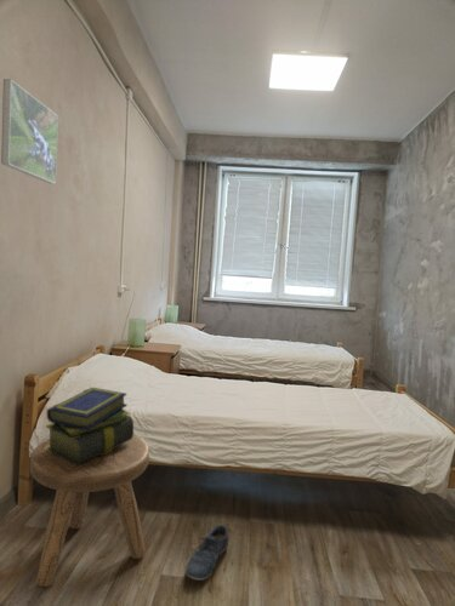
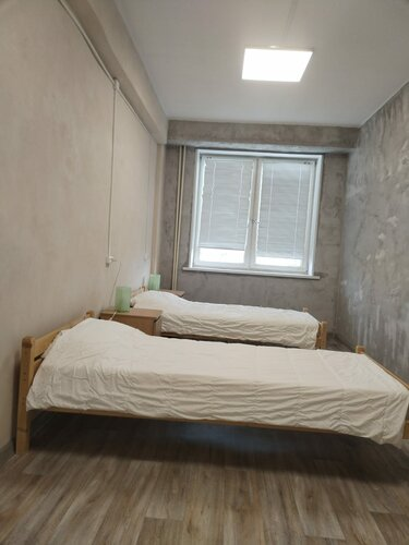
- stack of books (90, 422)
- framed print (32, 137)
- shoe (207, 550)
- stool (86, 502)
